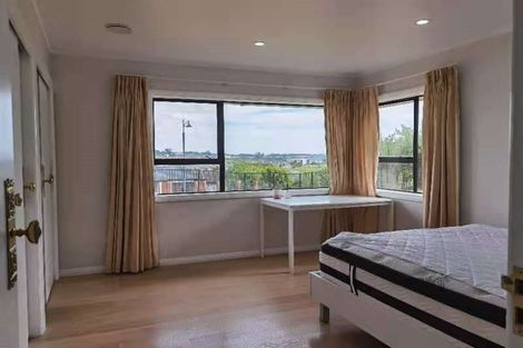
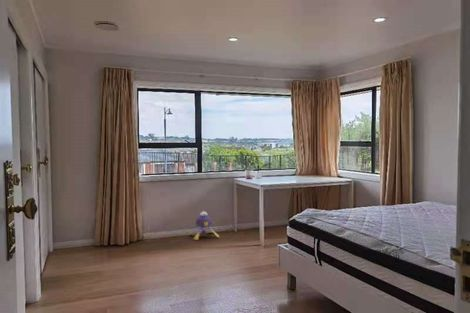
+ plush toy (203, 223)
